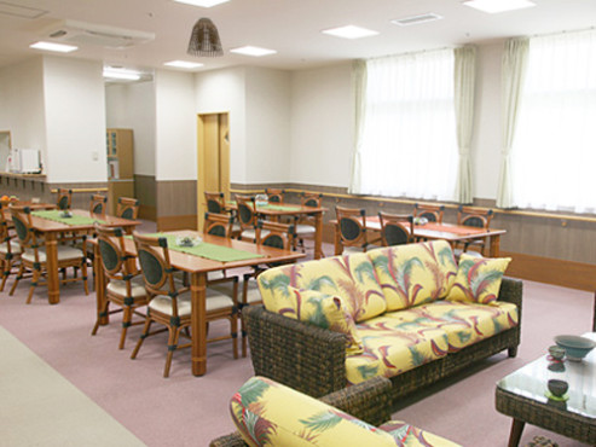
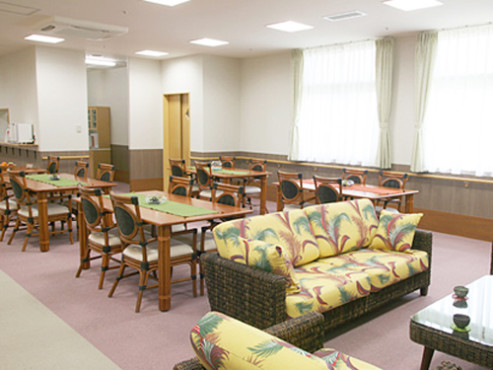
- lamp shade (204, 36)
- bowl (574, 349)
